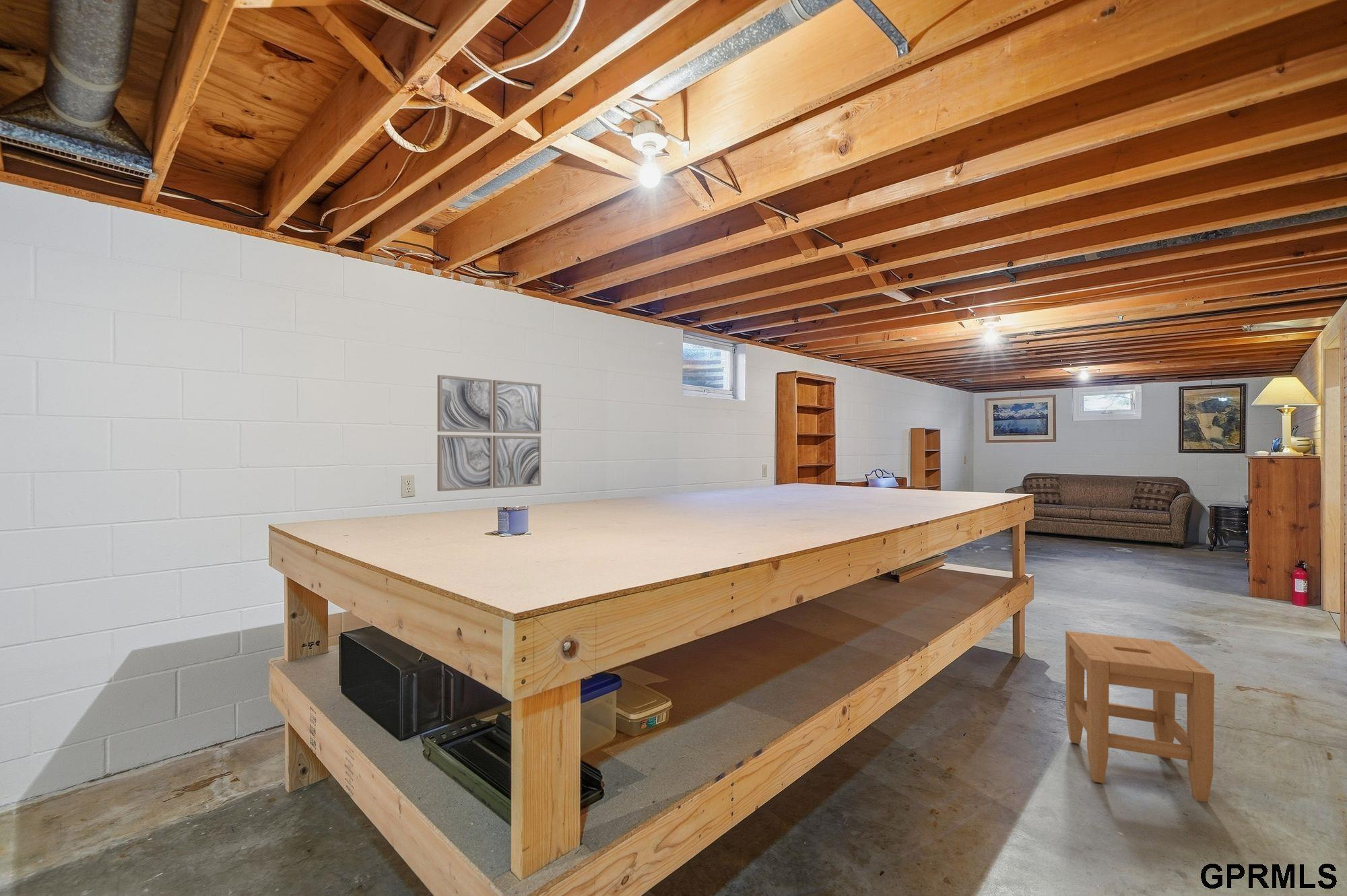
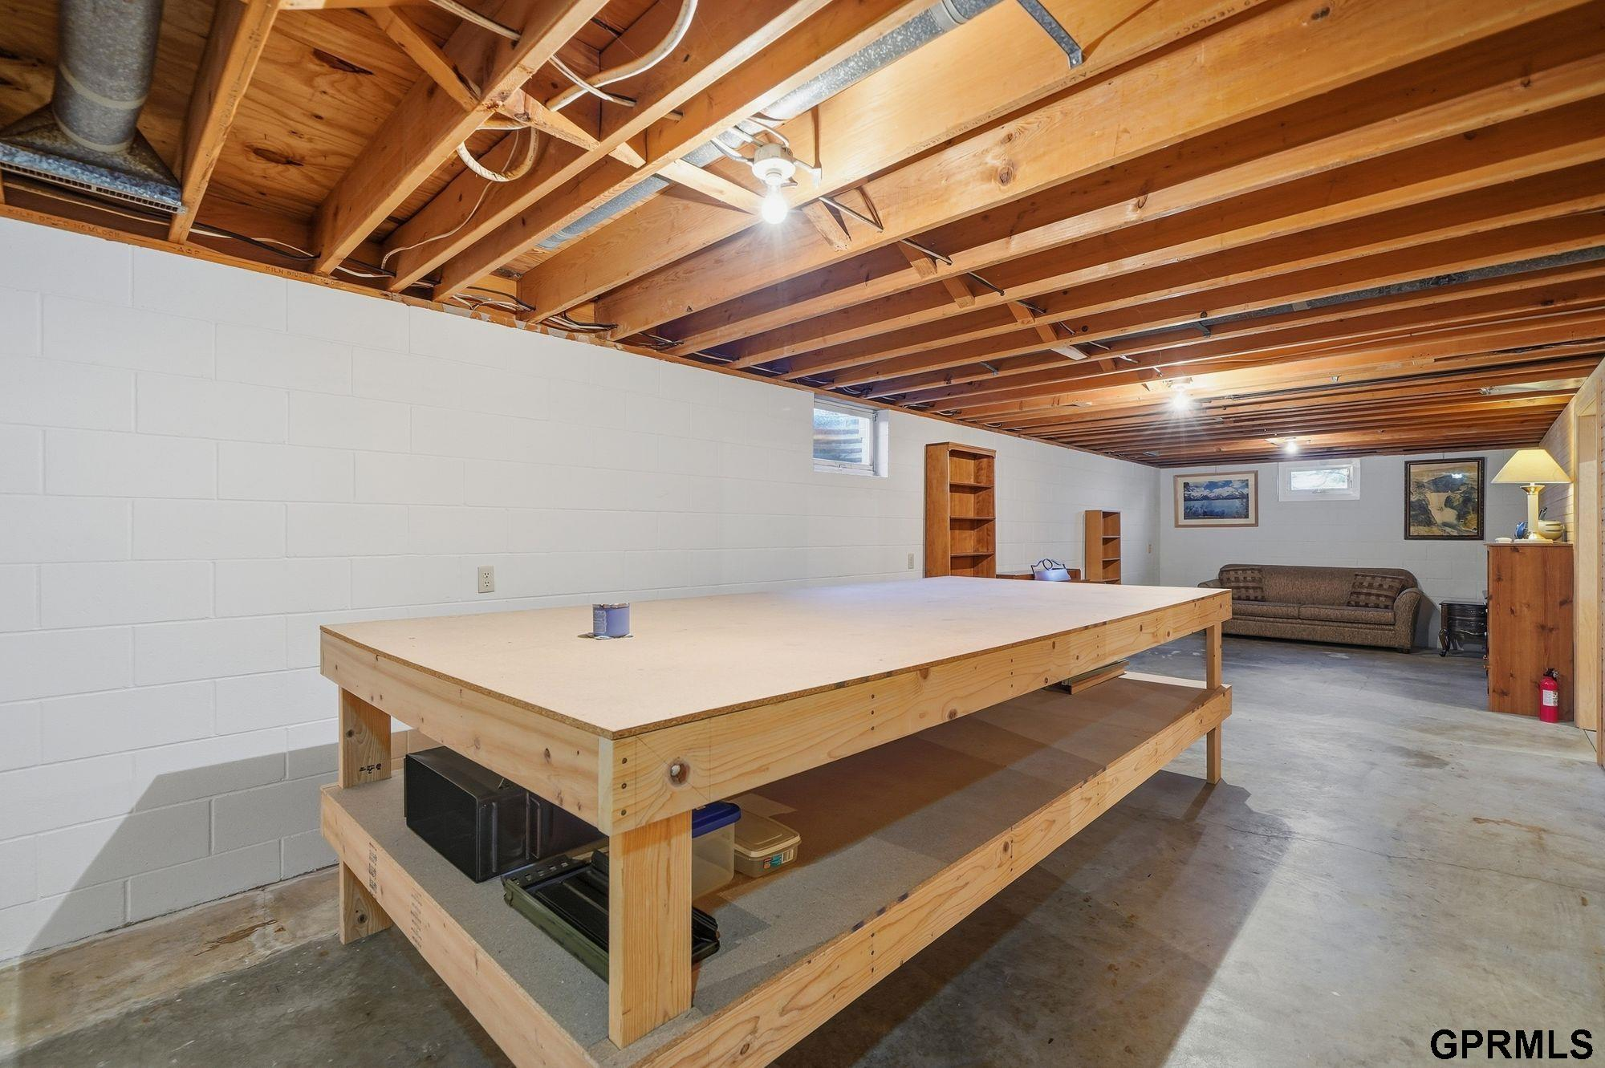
- stool (1131, 709)
- wall art (492, 432)
